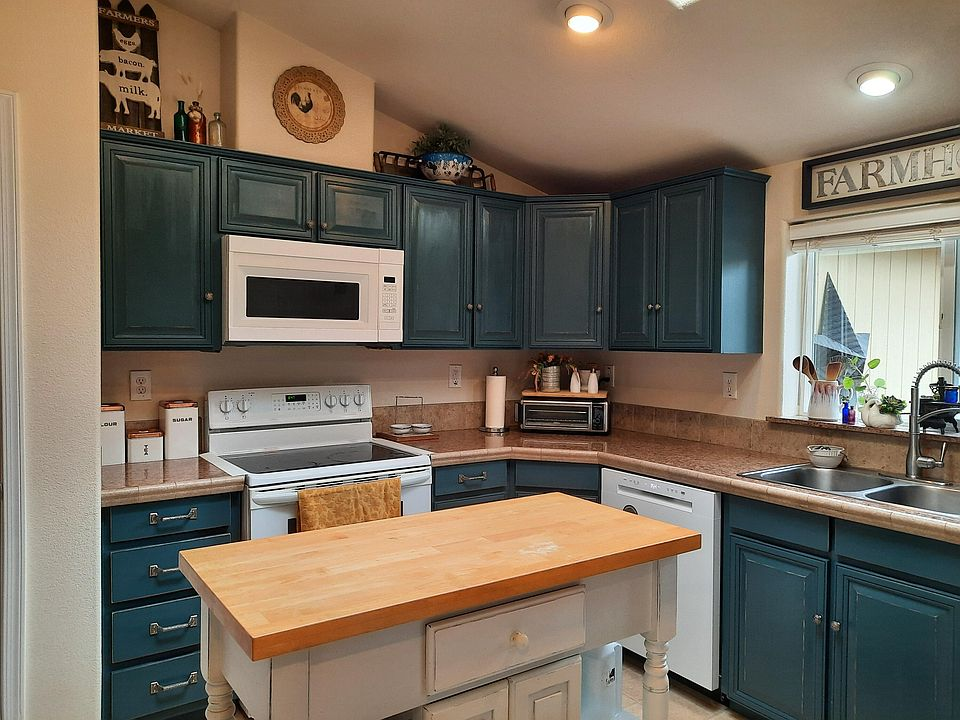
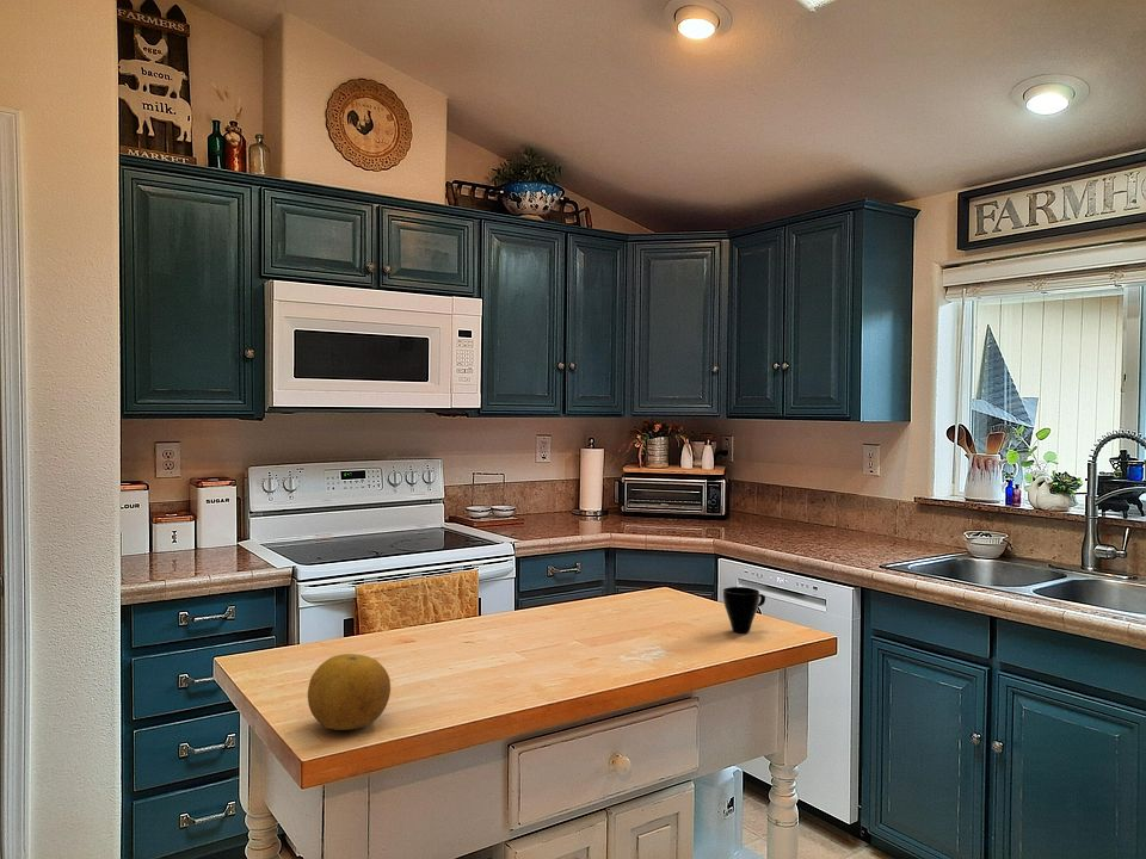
+ fruit (349, 691)
+ cup (745, 608)
